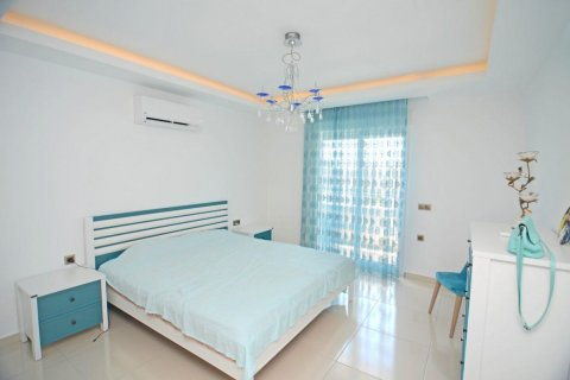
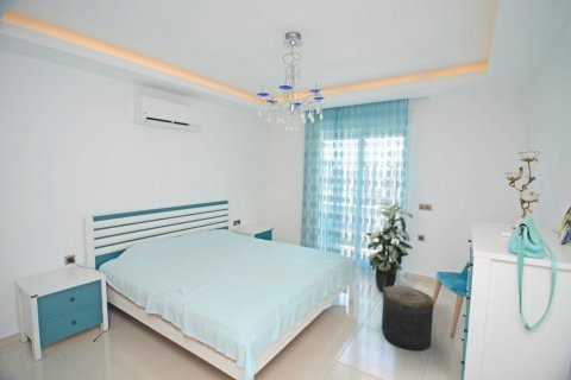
+ indoor plant (387, 245)
+ stool (406, 316)
